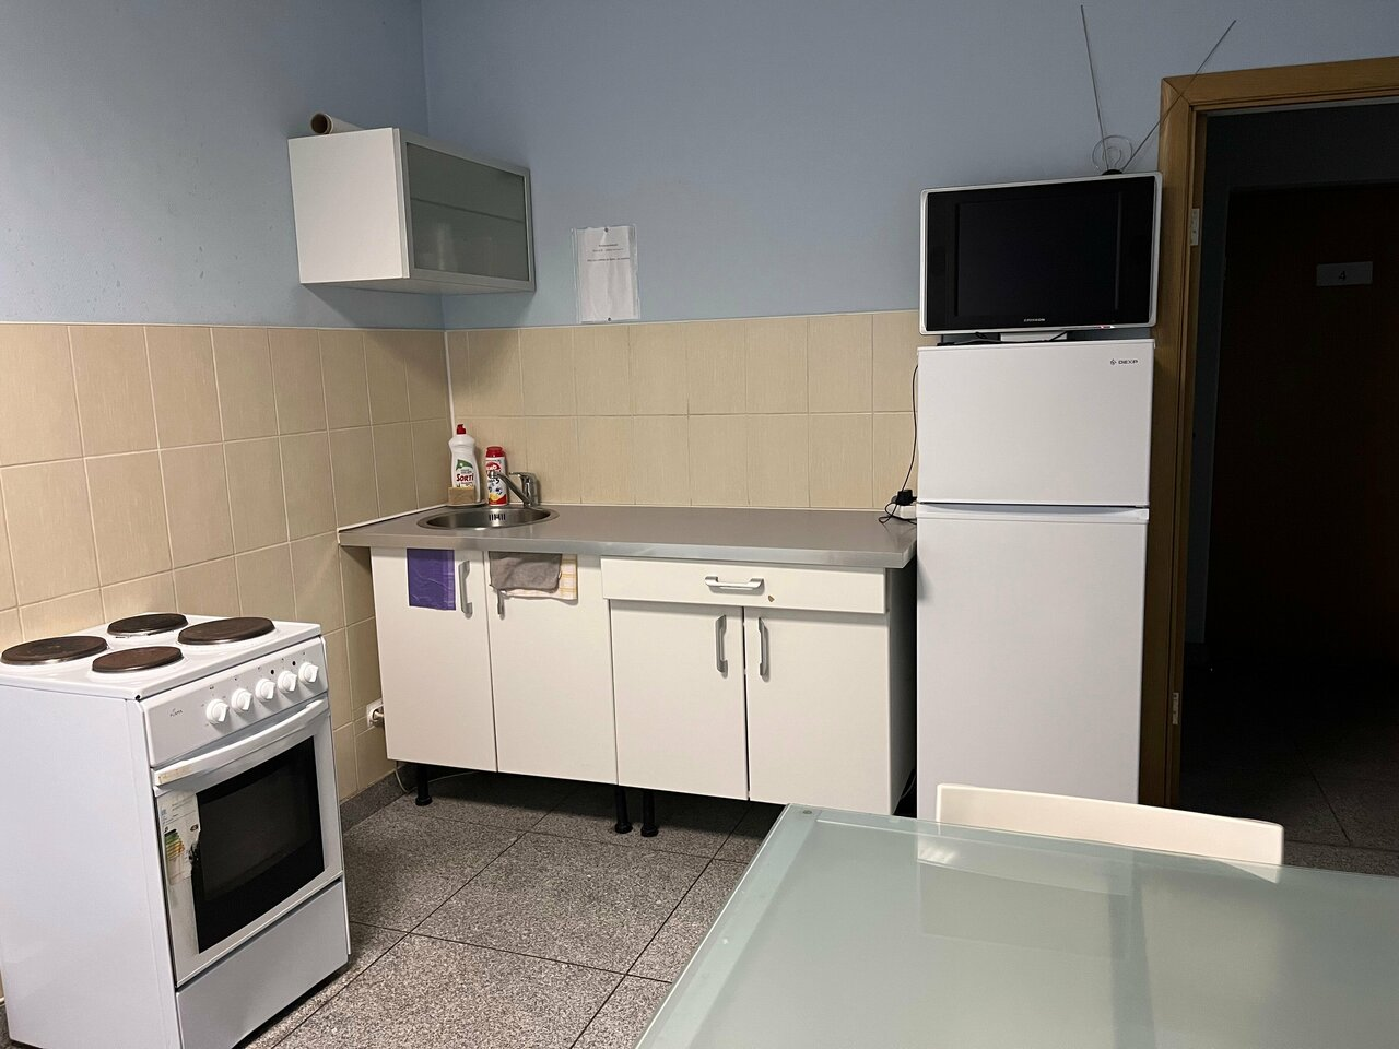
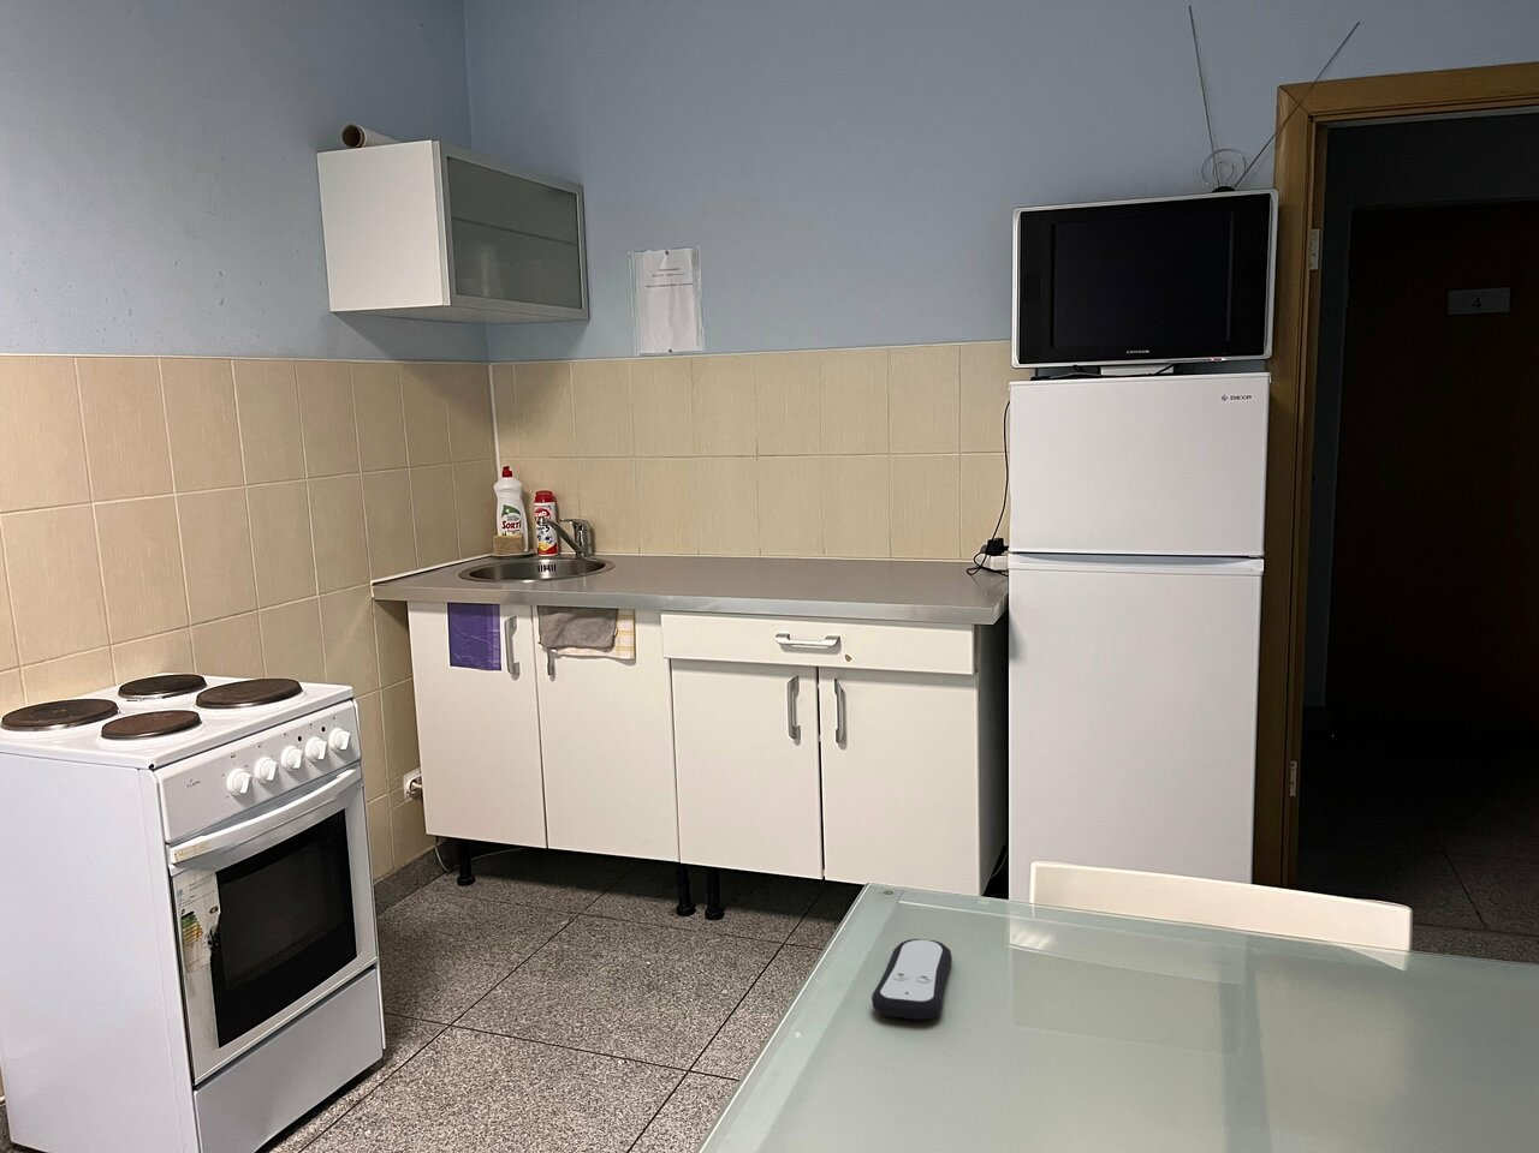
+ remote control (915, 975)
